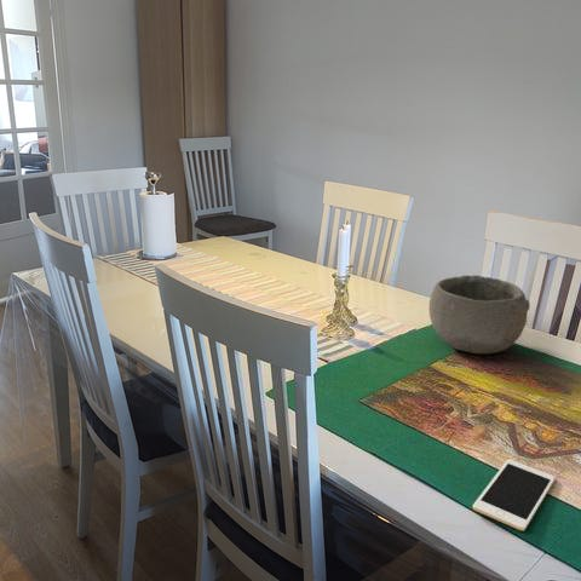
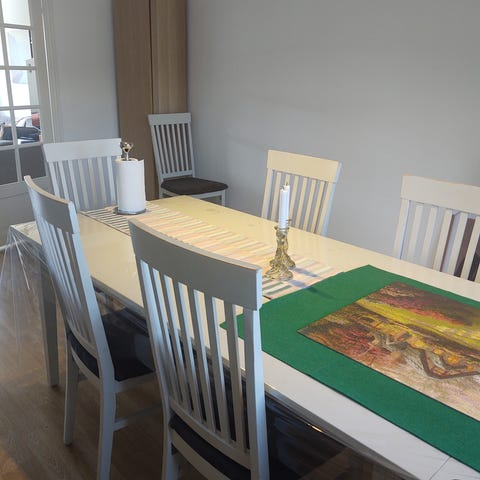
- bowl (476, 316)
- cell phone (514, 491)
